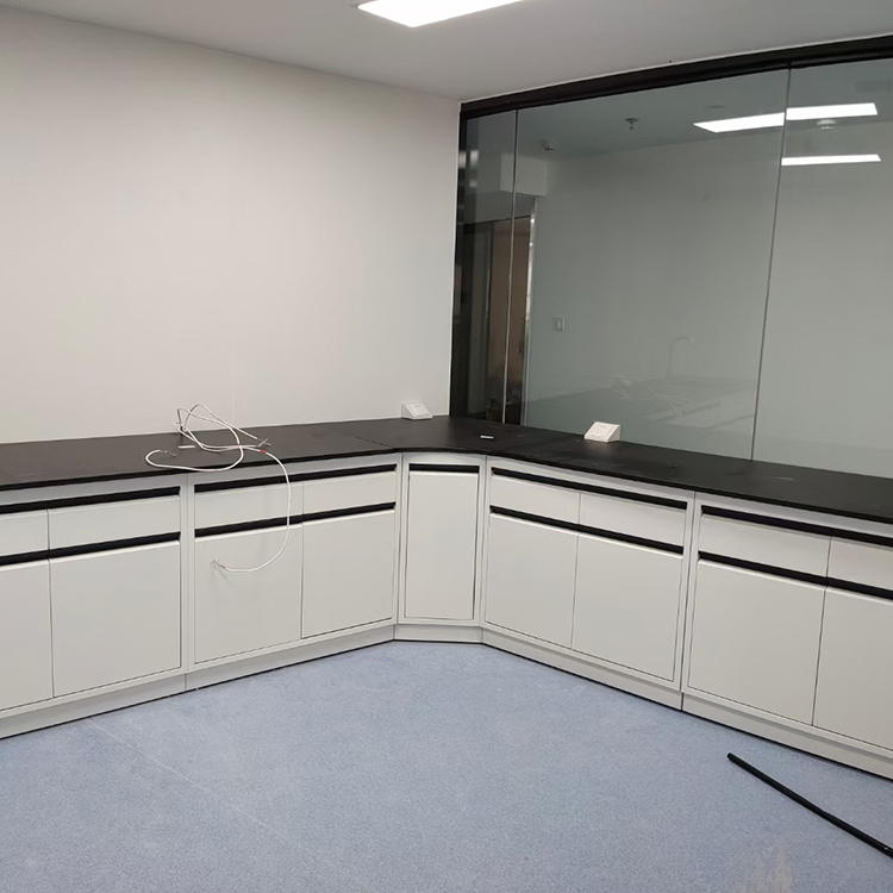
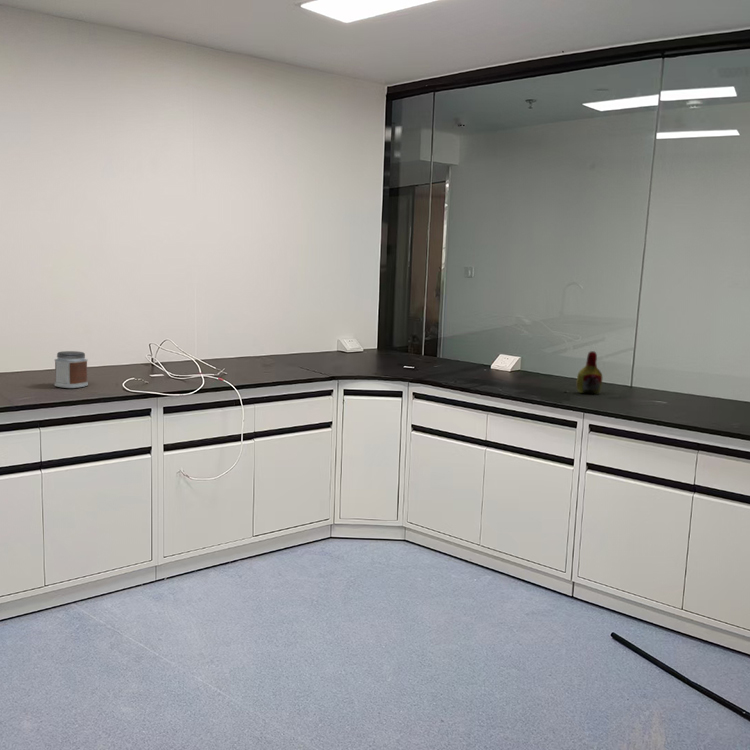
+ jar (71, 369)
+ bottle (590, 372)
